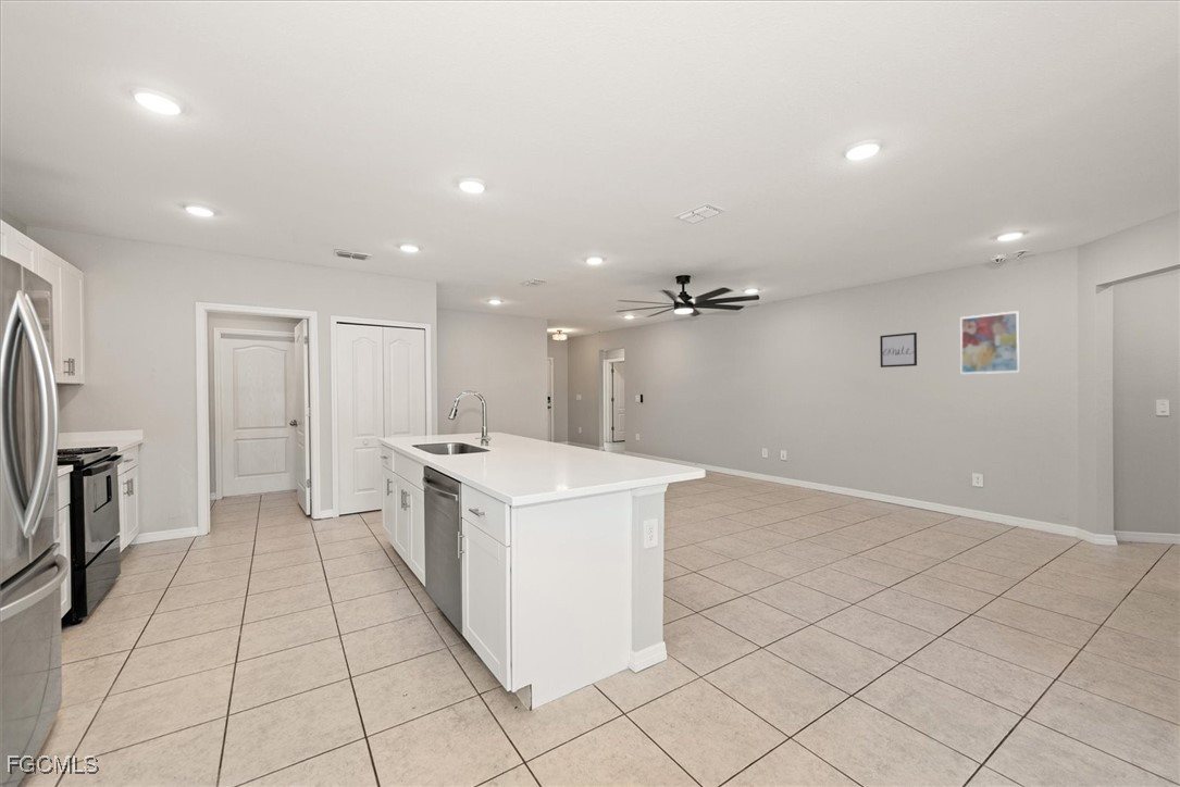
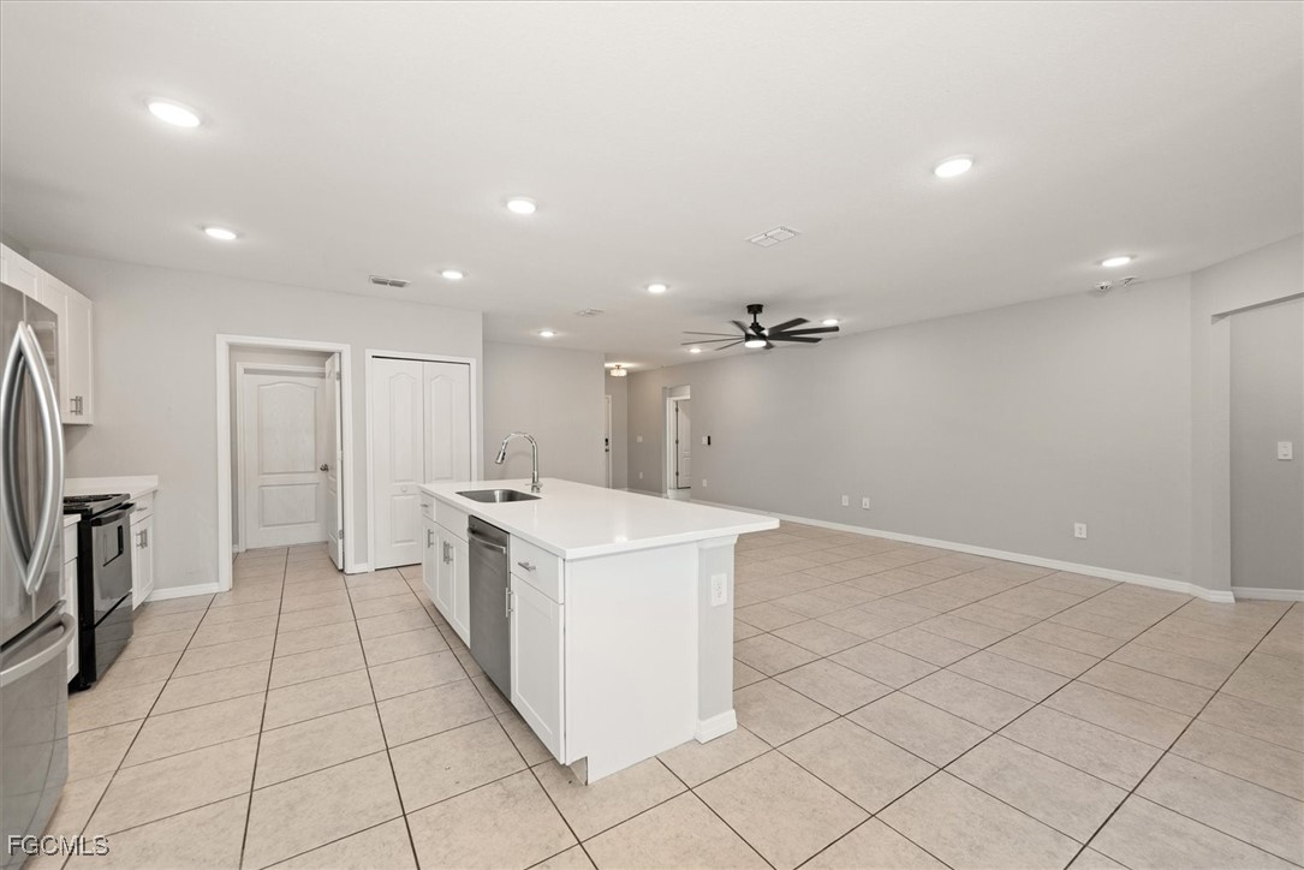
- wall art (989, 343)
- wall art (897, 350)
